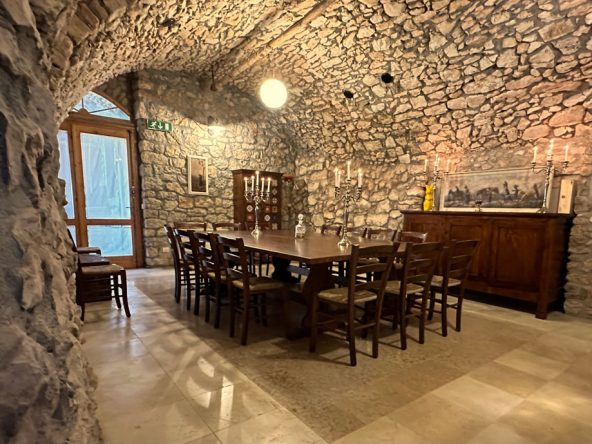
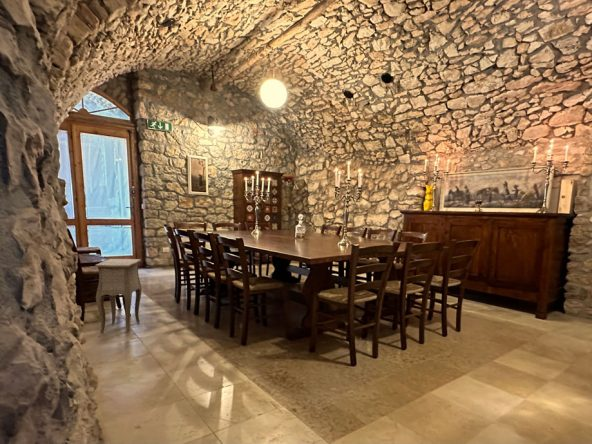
+ side table (120, 294)
